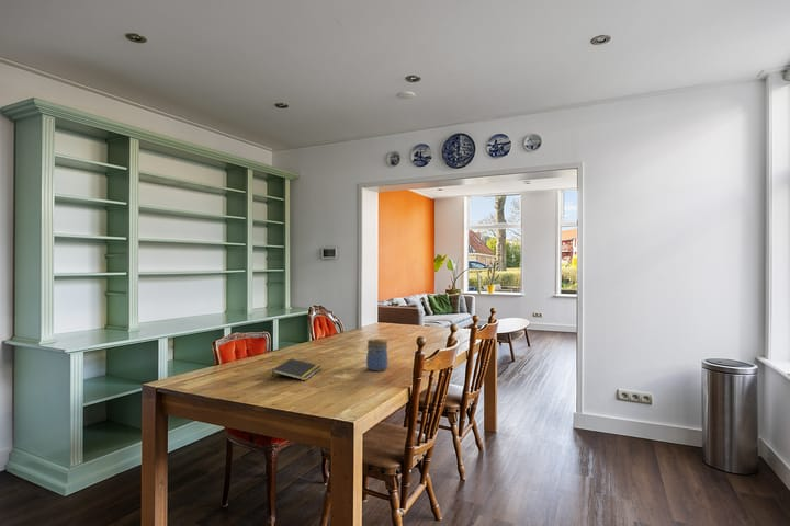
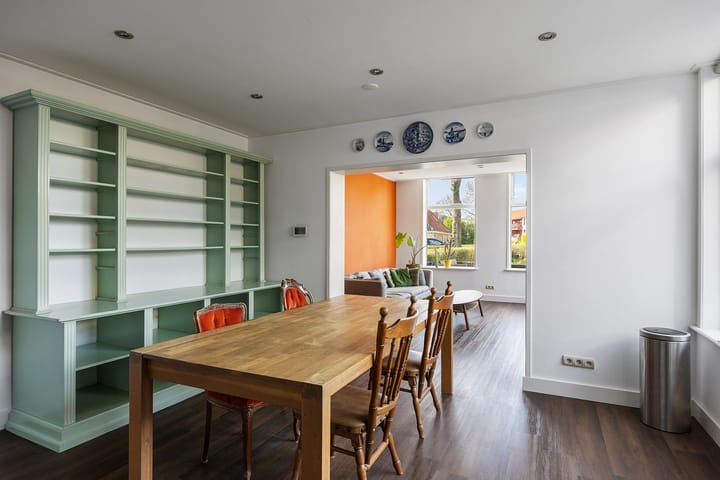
- notepad (297, 368)
- jar (377, 354)
